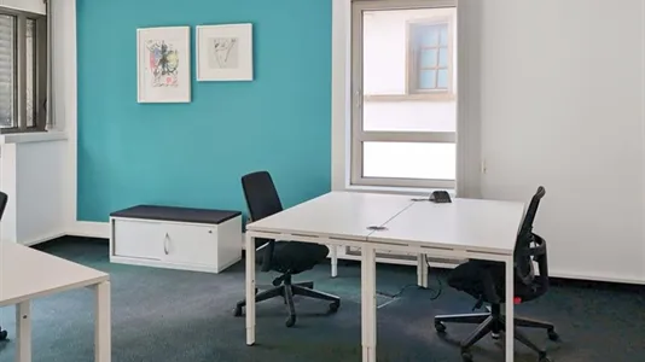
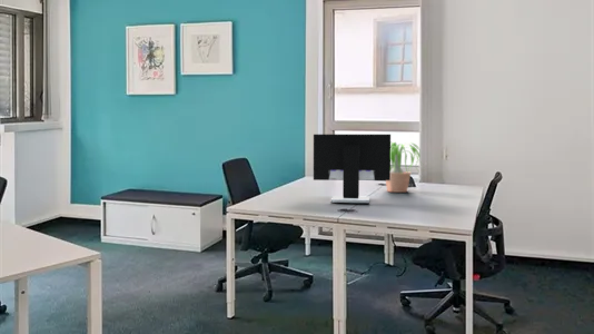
+ computer monitor (350, 167)
+ potted plant (400, 168)
